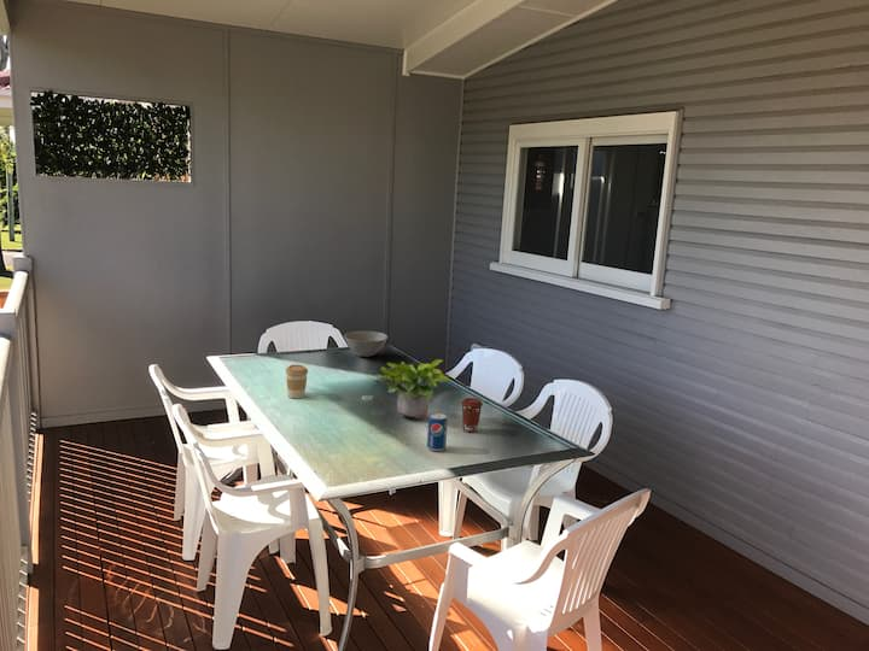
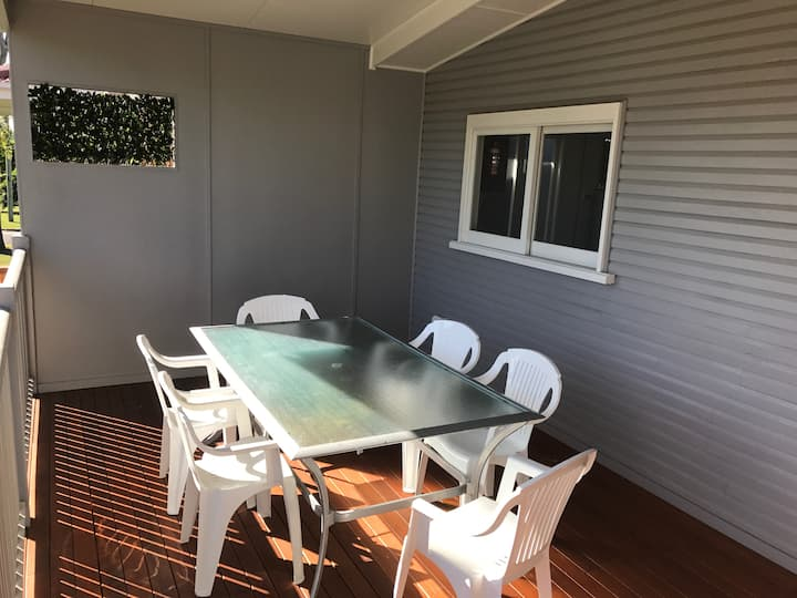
- bowl (364, 345)
- beverage can (437, 432)
- coffee cup (471, 415)
- coffee cup (296, 381)
- potted plant (410, 387)
